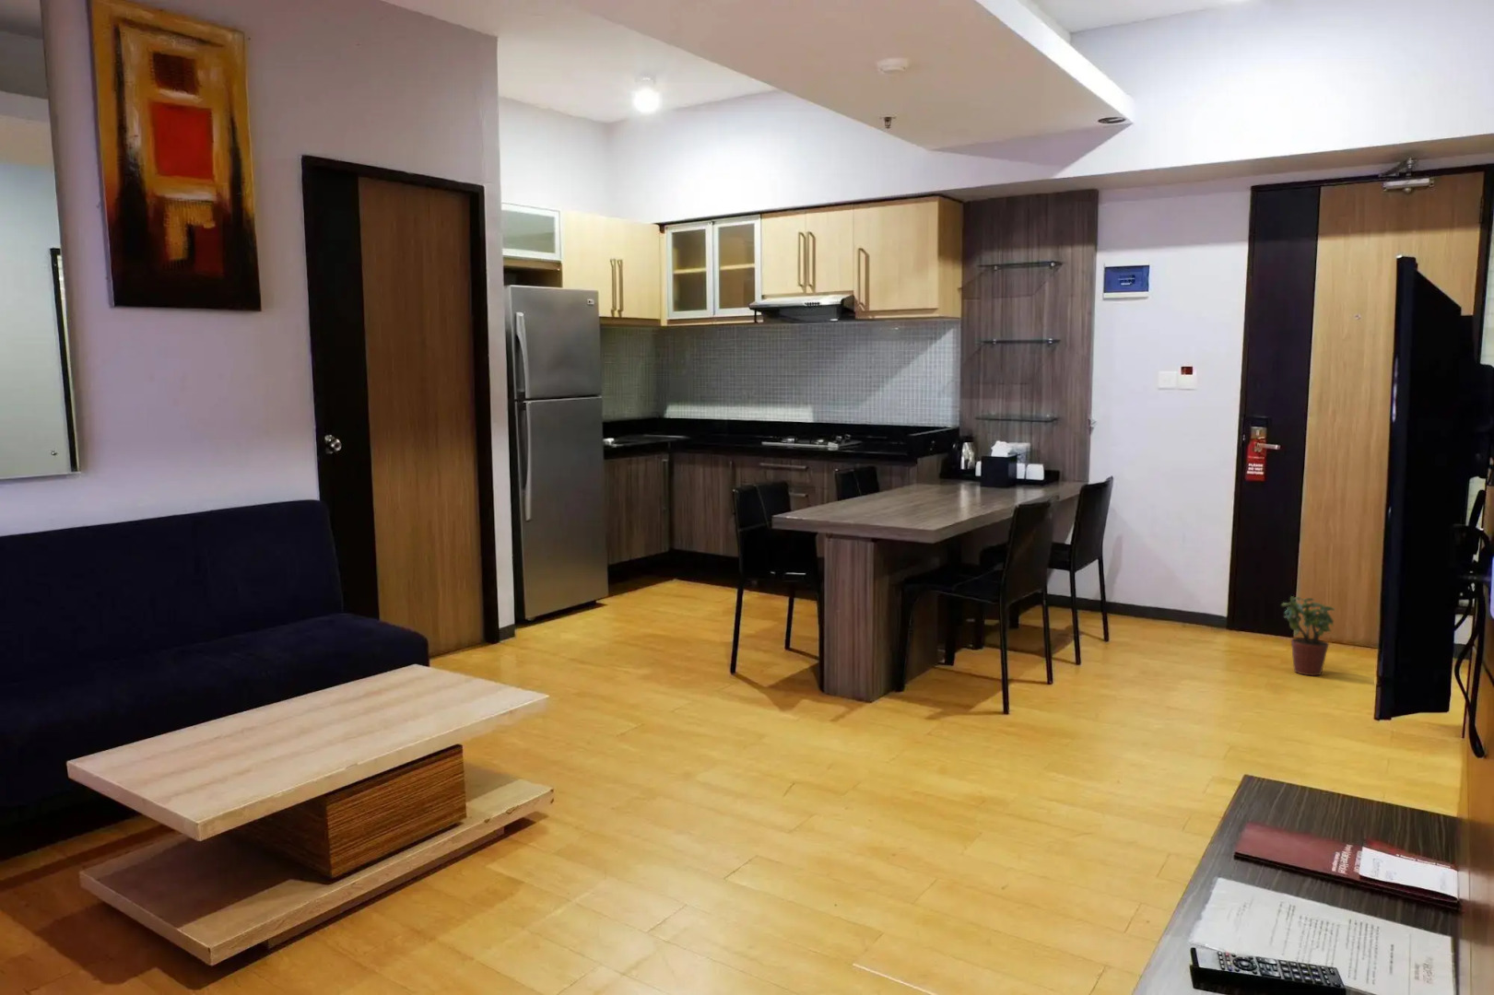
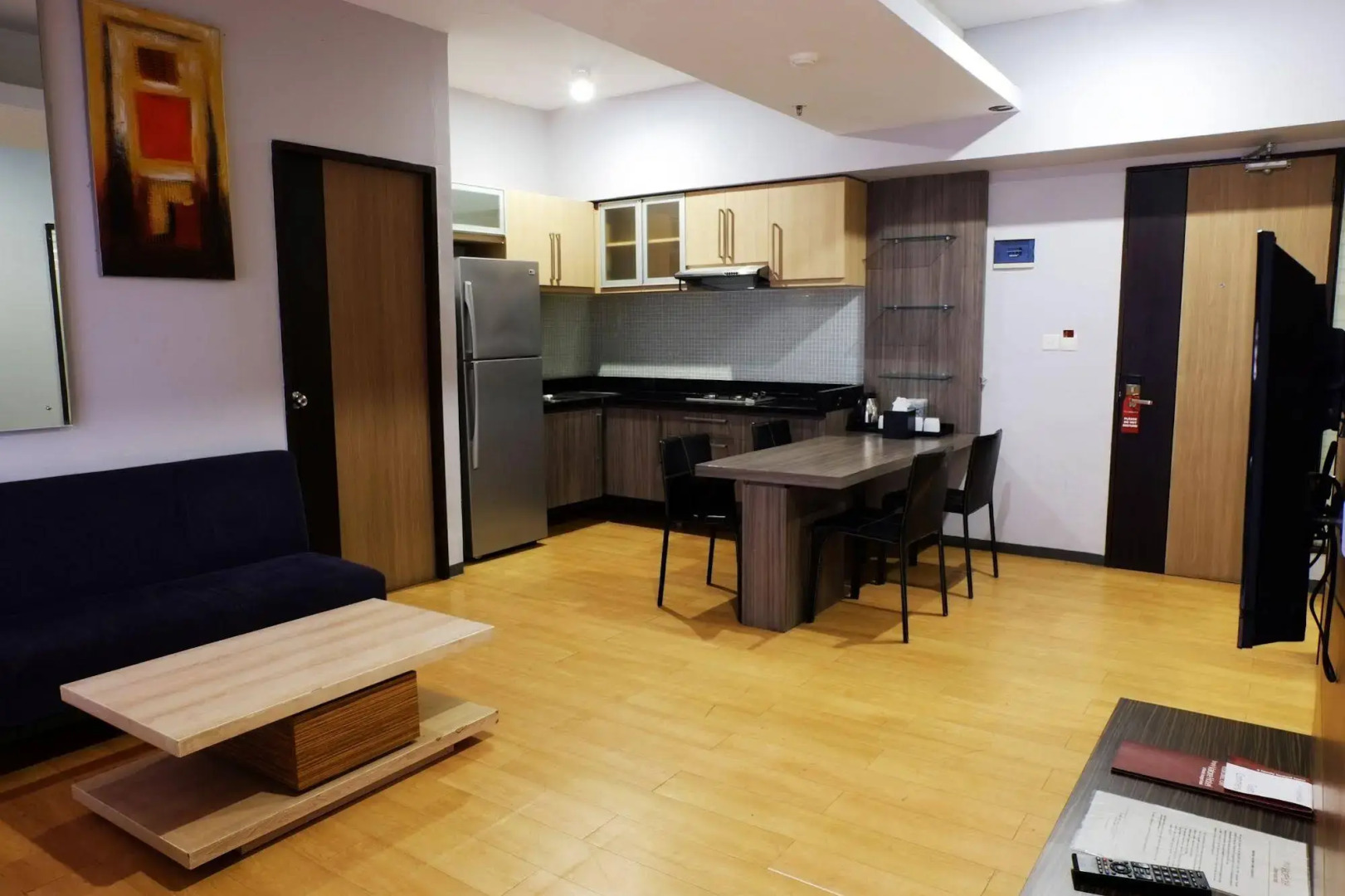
- potted plant (1307, 633)
